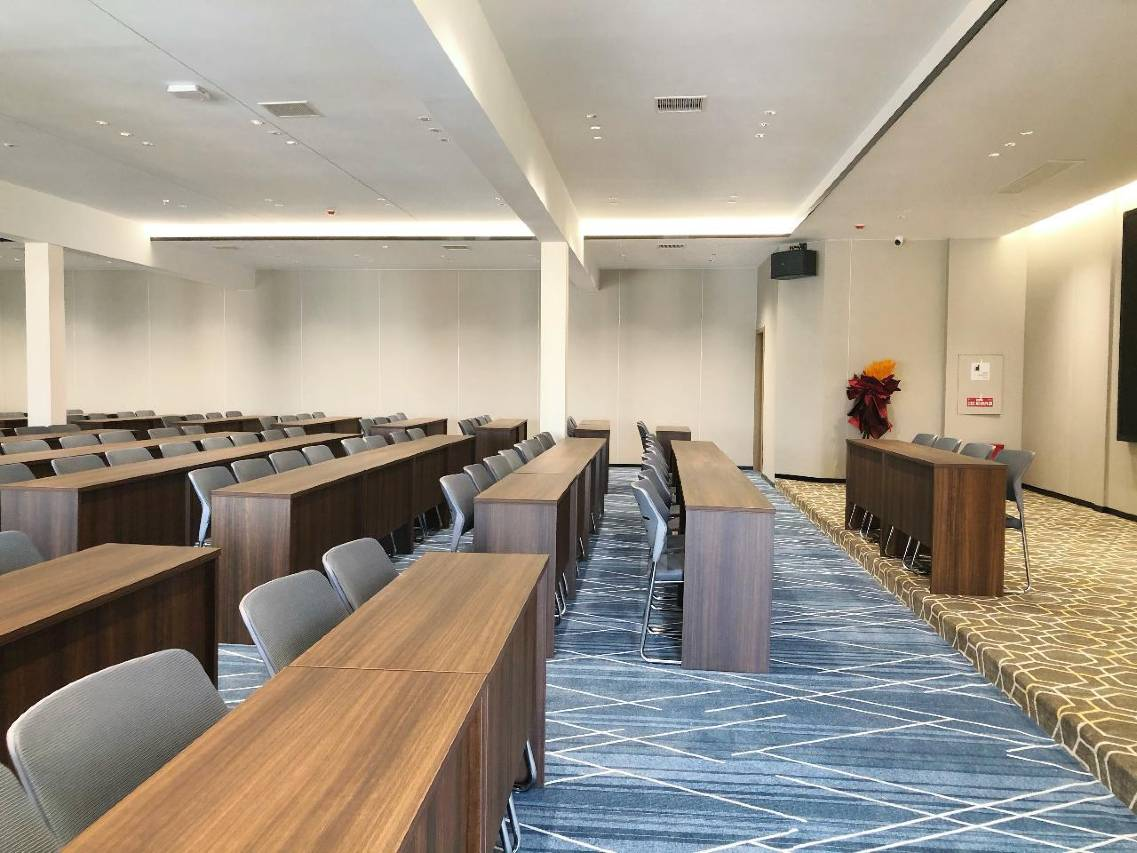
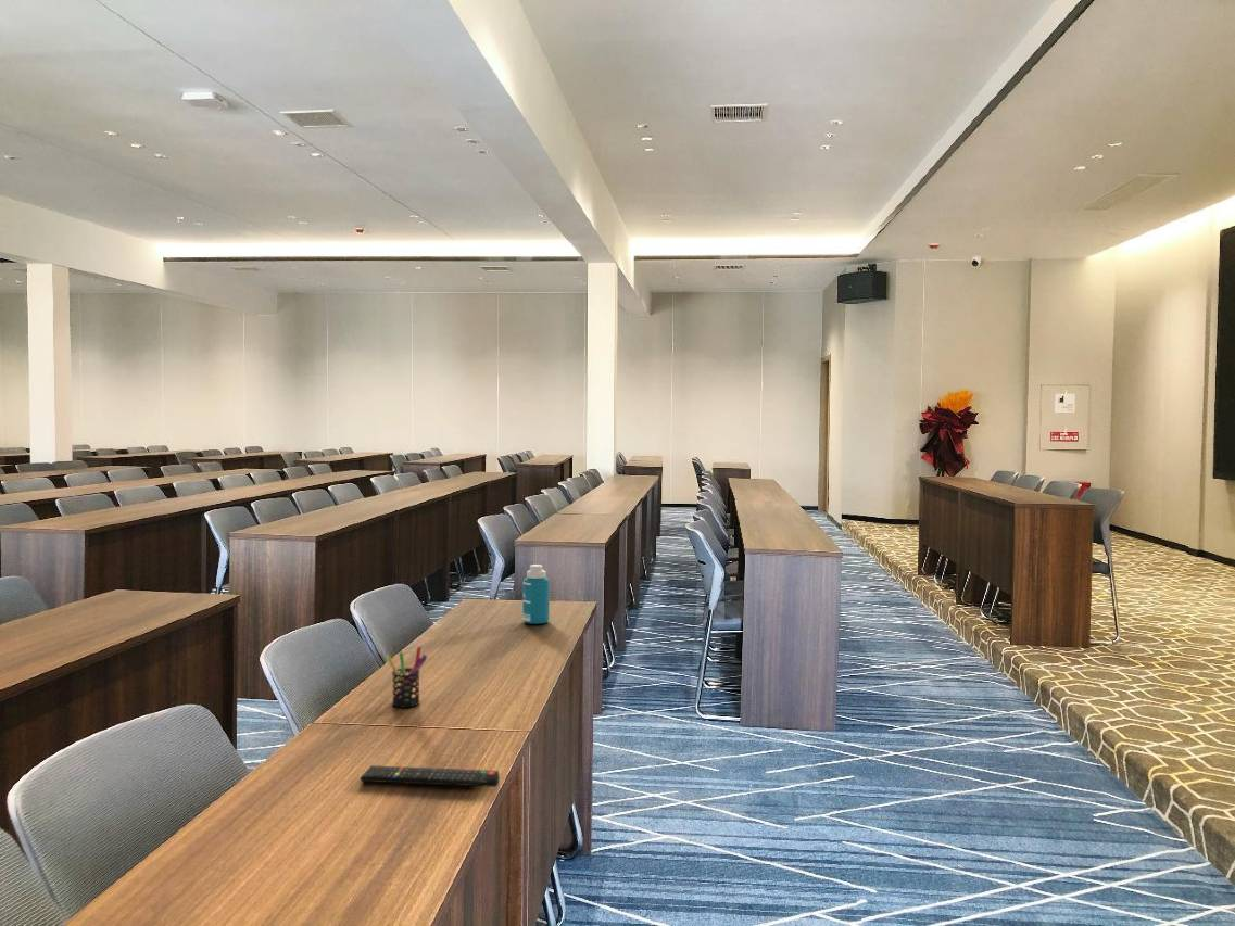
+ pen holder (406, 675)
+ bottle (535, 593)
+ remote control (431, 777)
